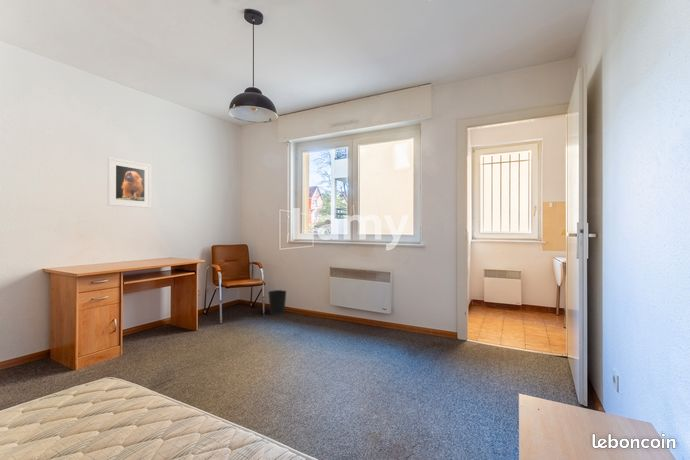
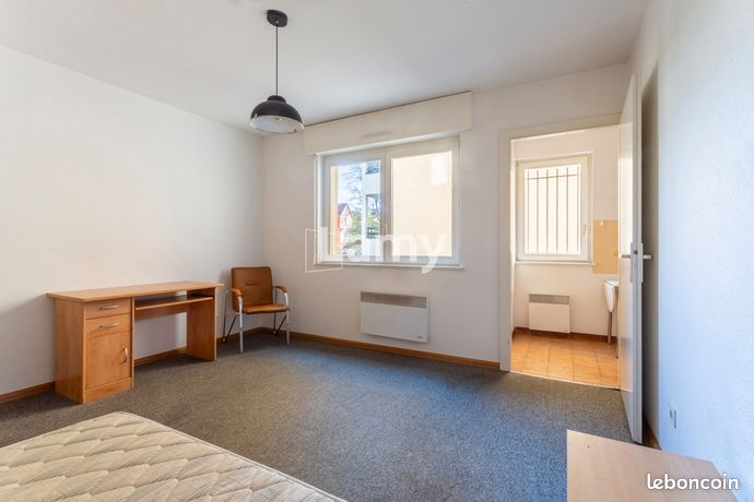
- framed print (130, 184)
- wastebasket (277, 302)
